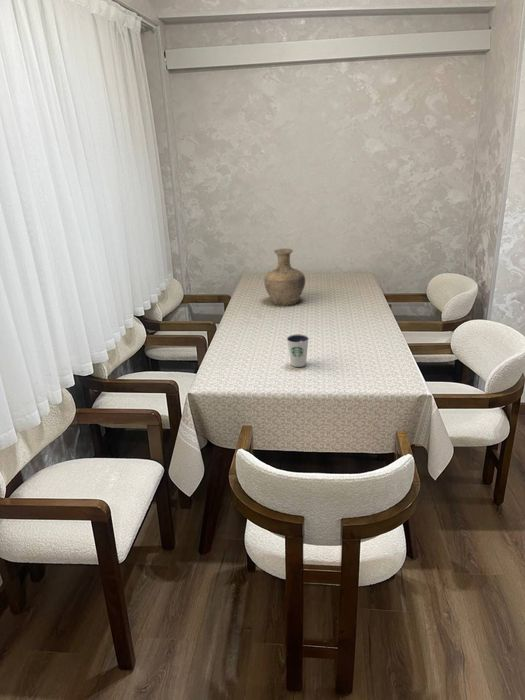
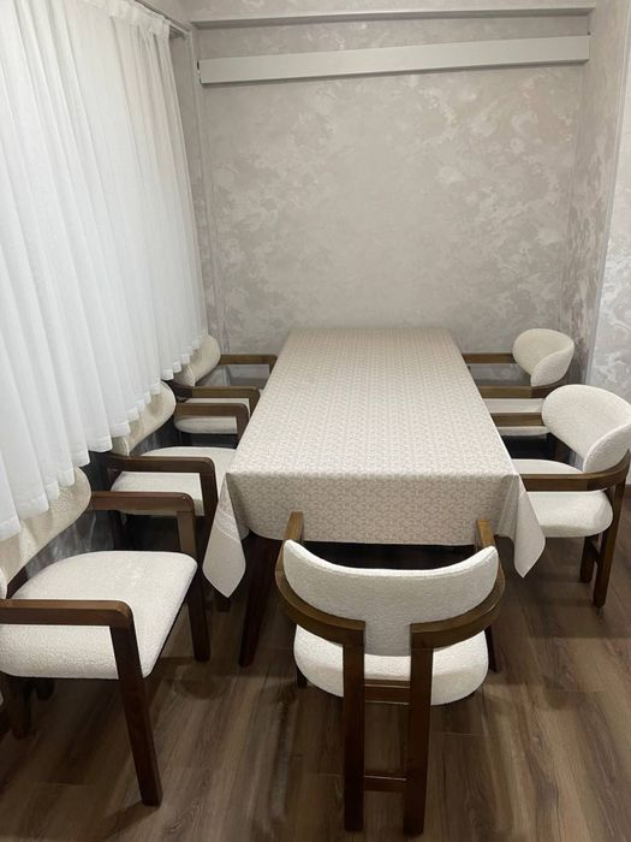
- vase (284, 276)
- dixie cup (298, 351)
